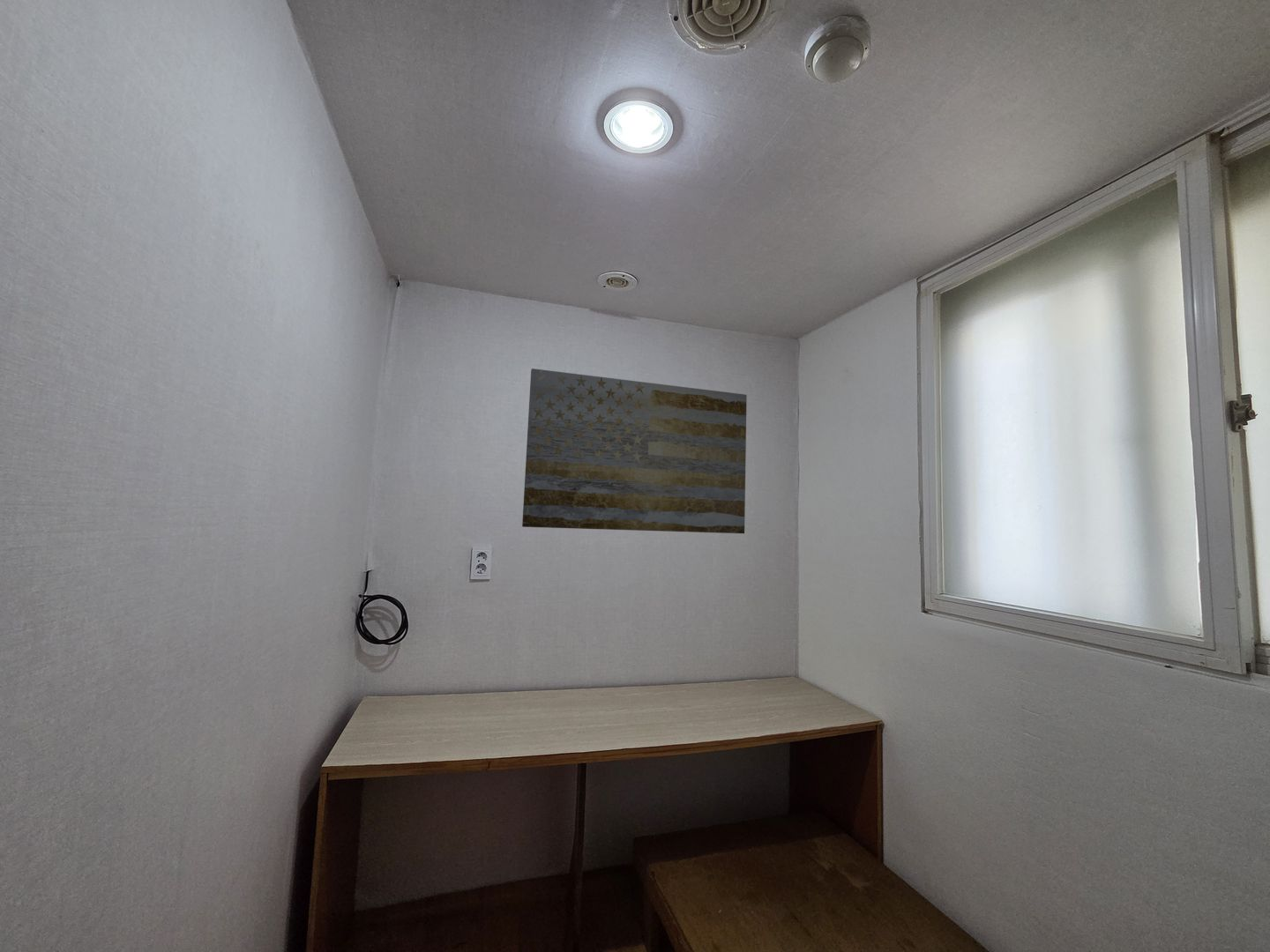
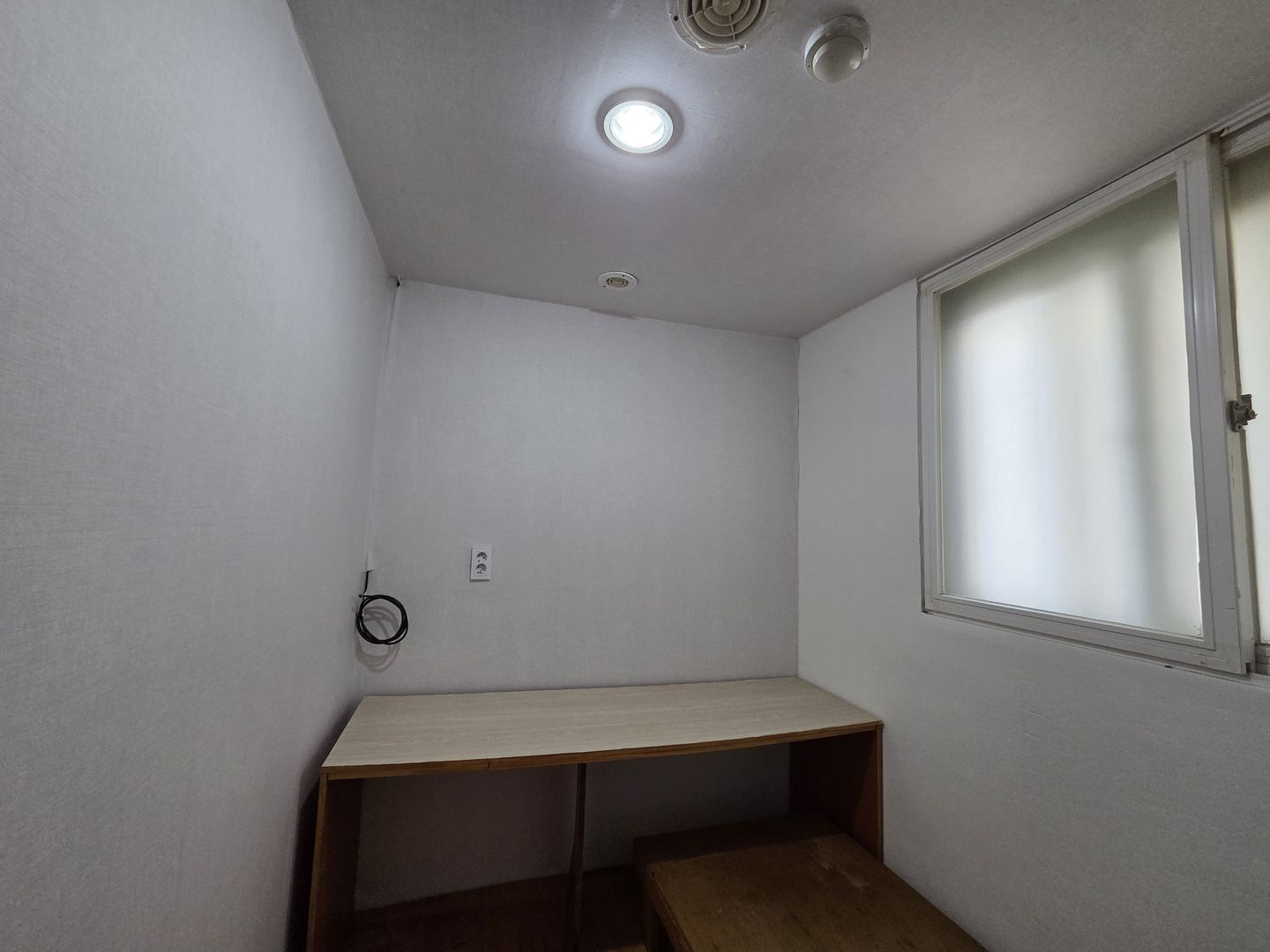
- wall art (642, 456)
